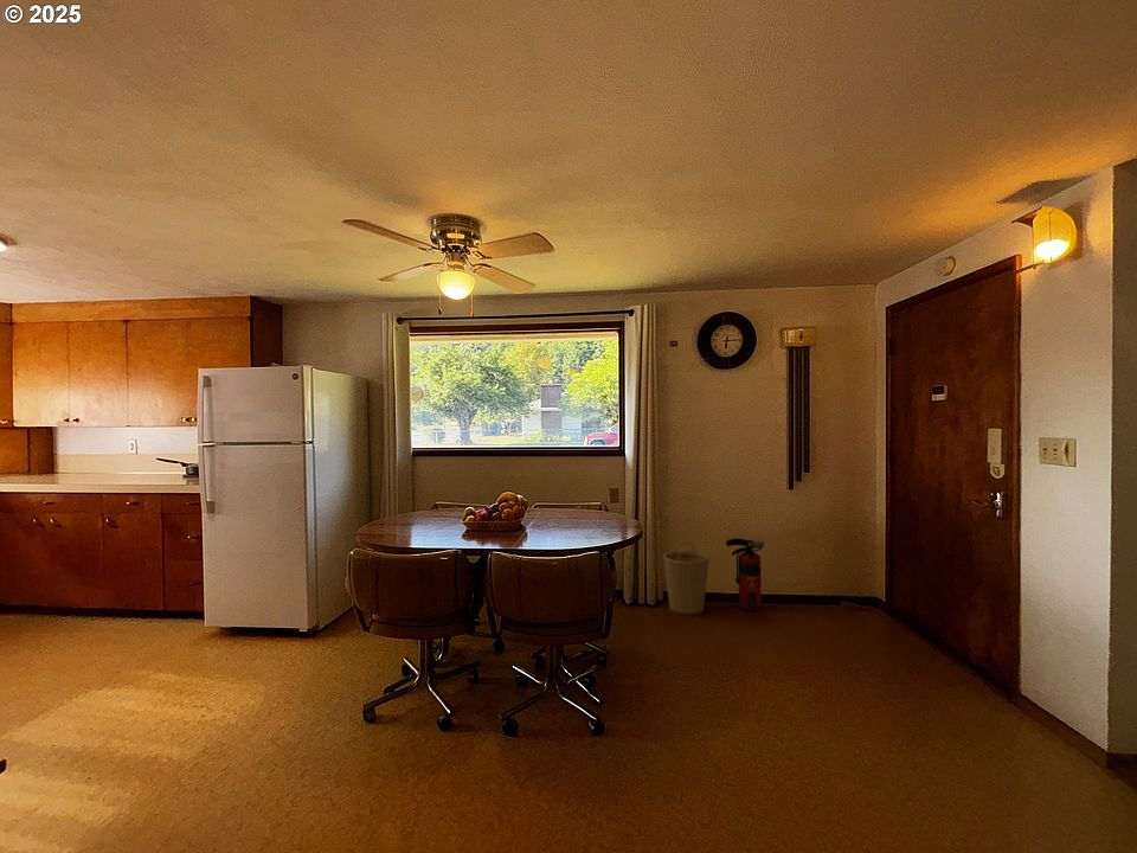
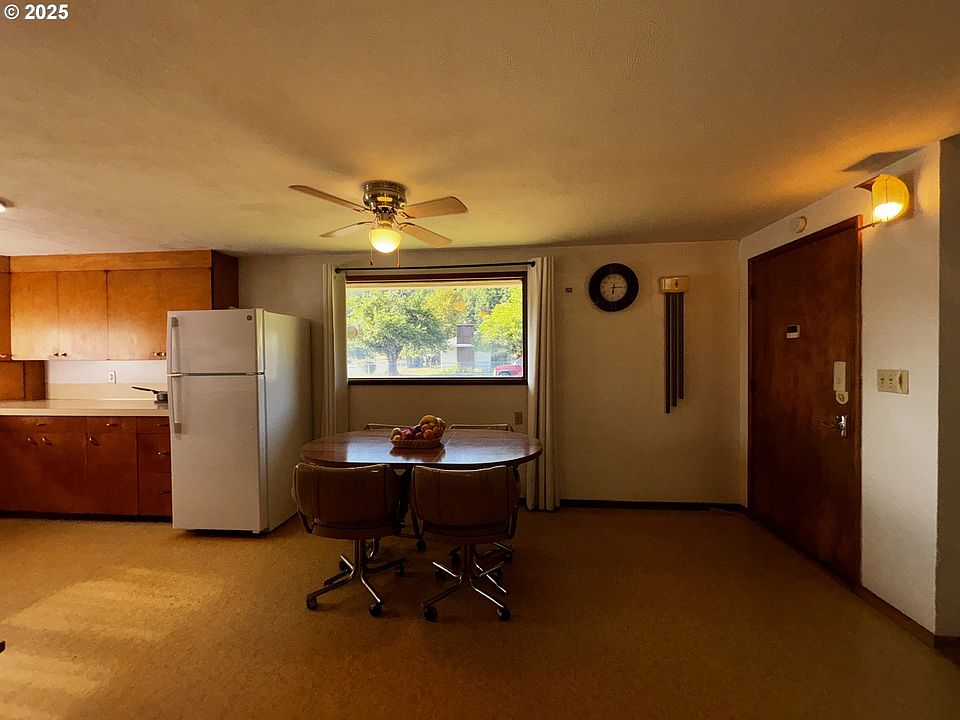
- basket (686, 577)
- fire extinguisher (744, 572)
